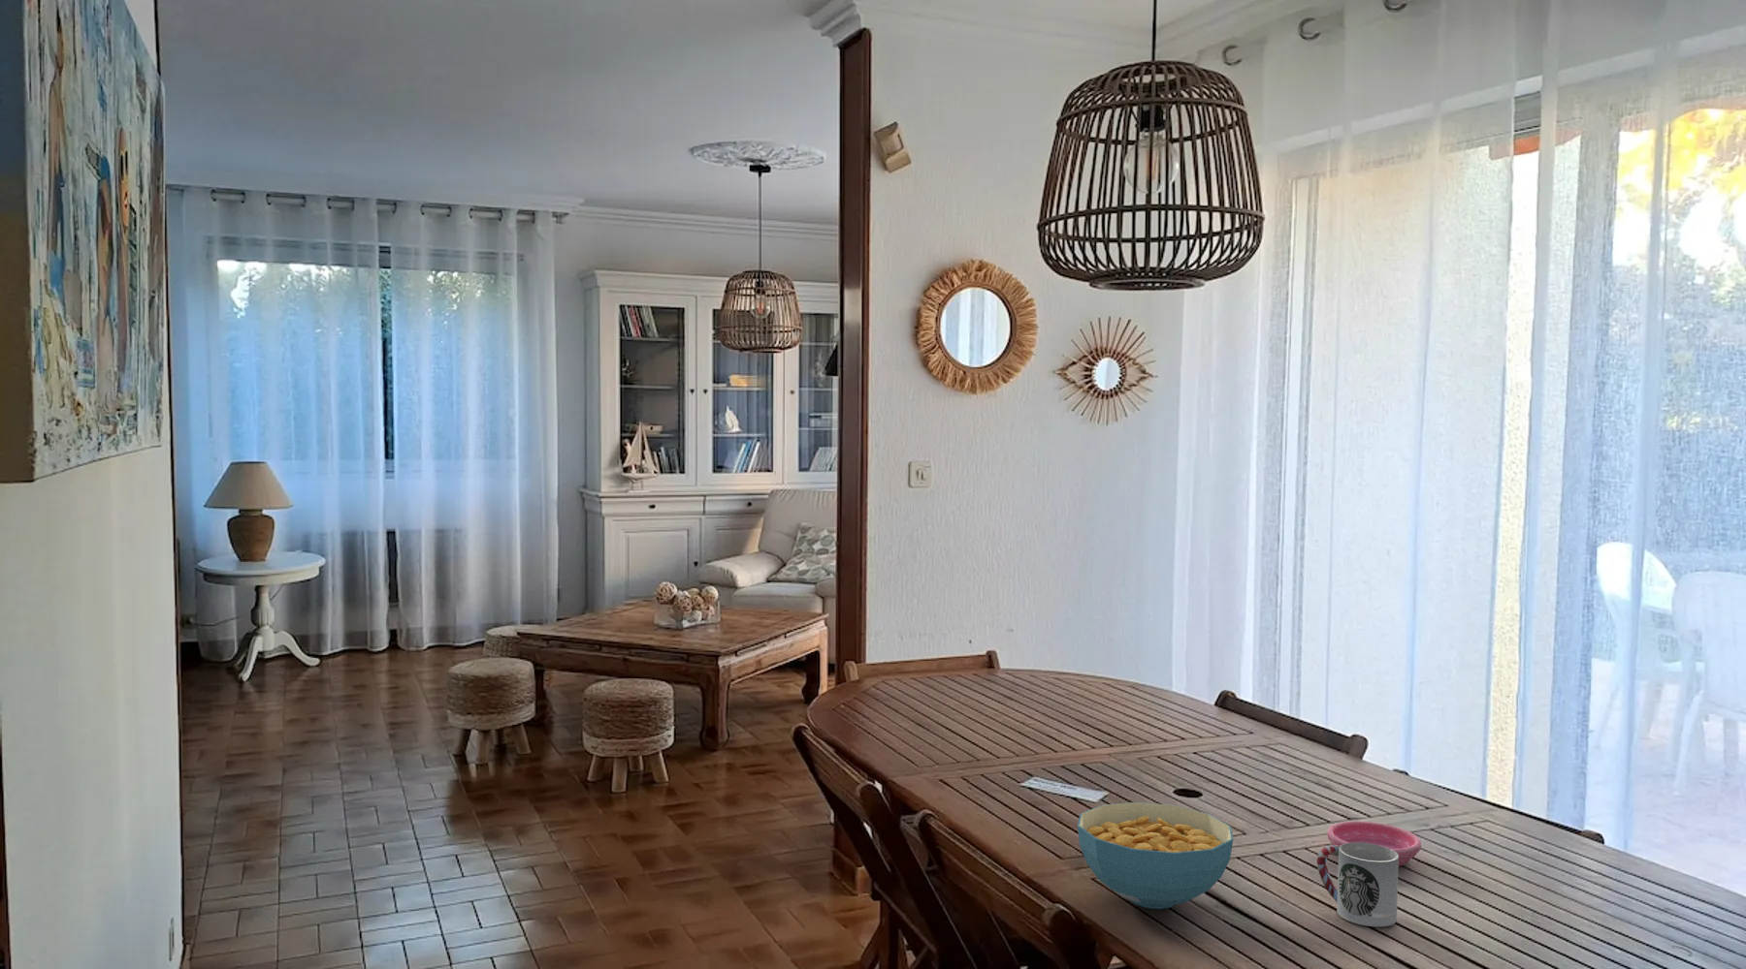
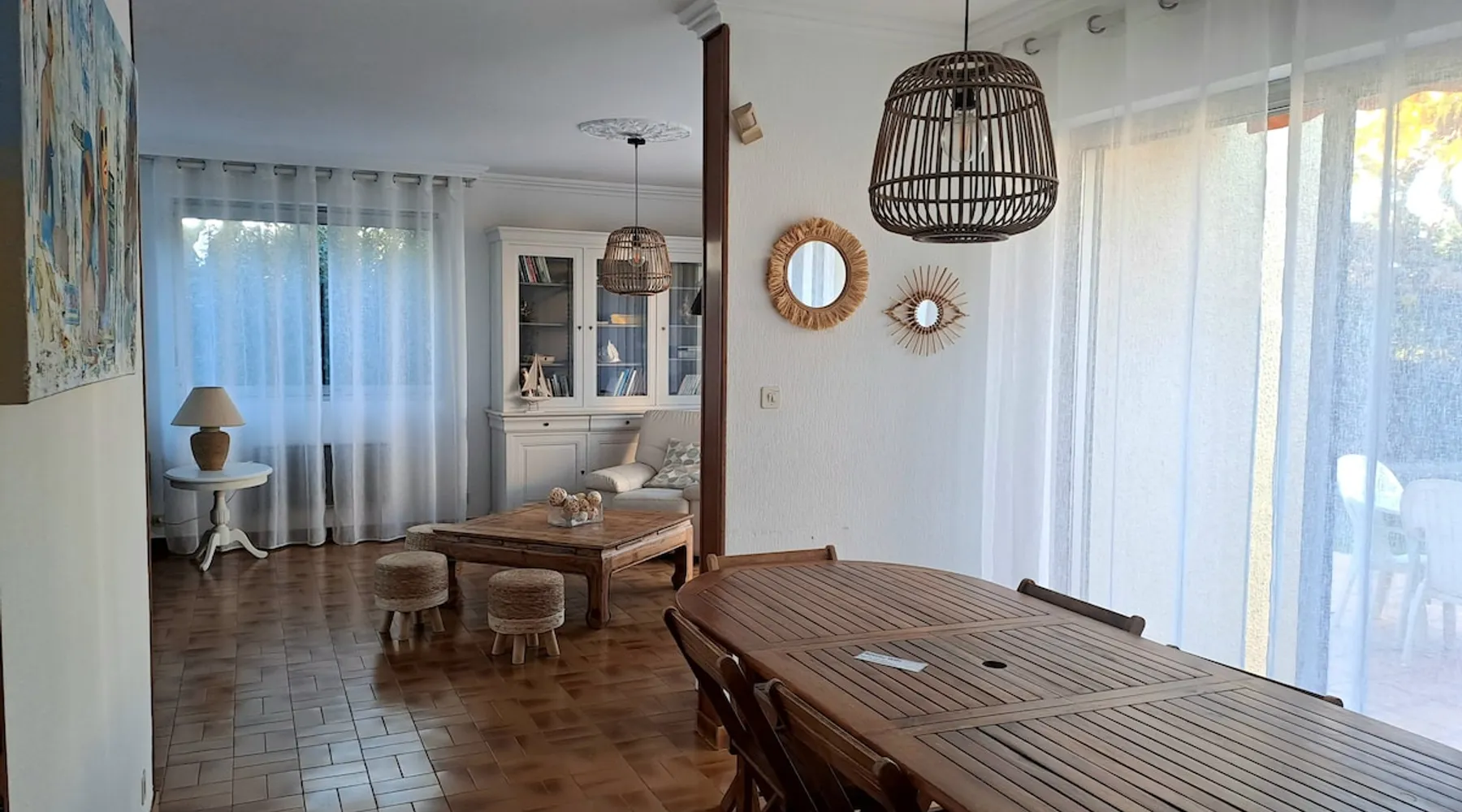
- saucer (1372, 843)
- cup (1355, 879)
- cereal bowl (1154, 863)
